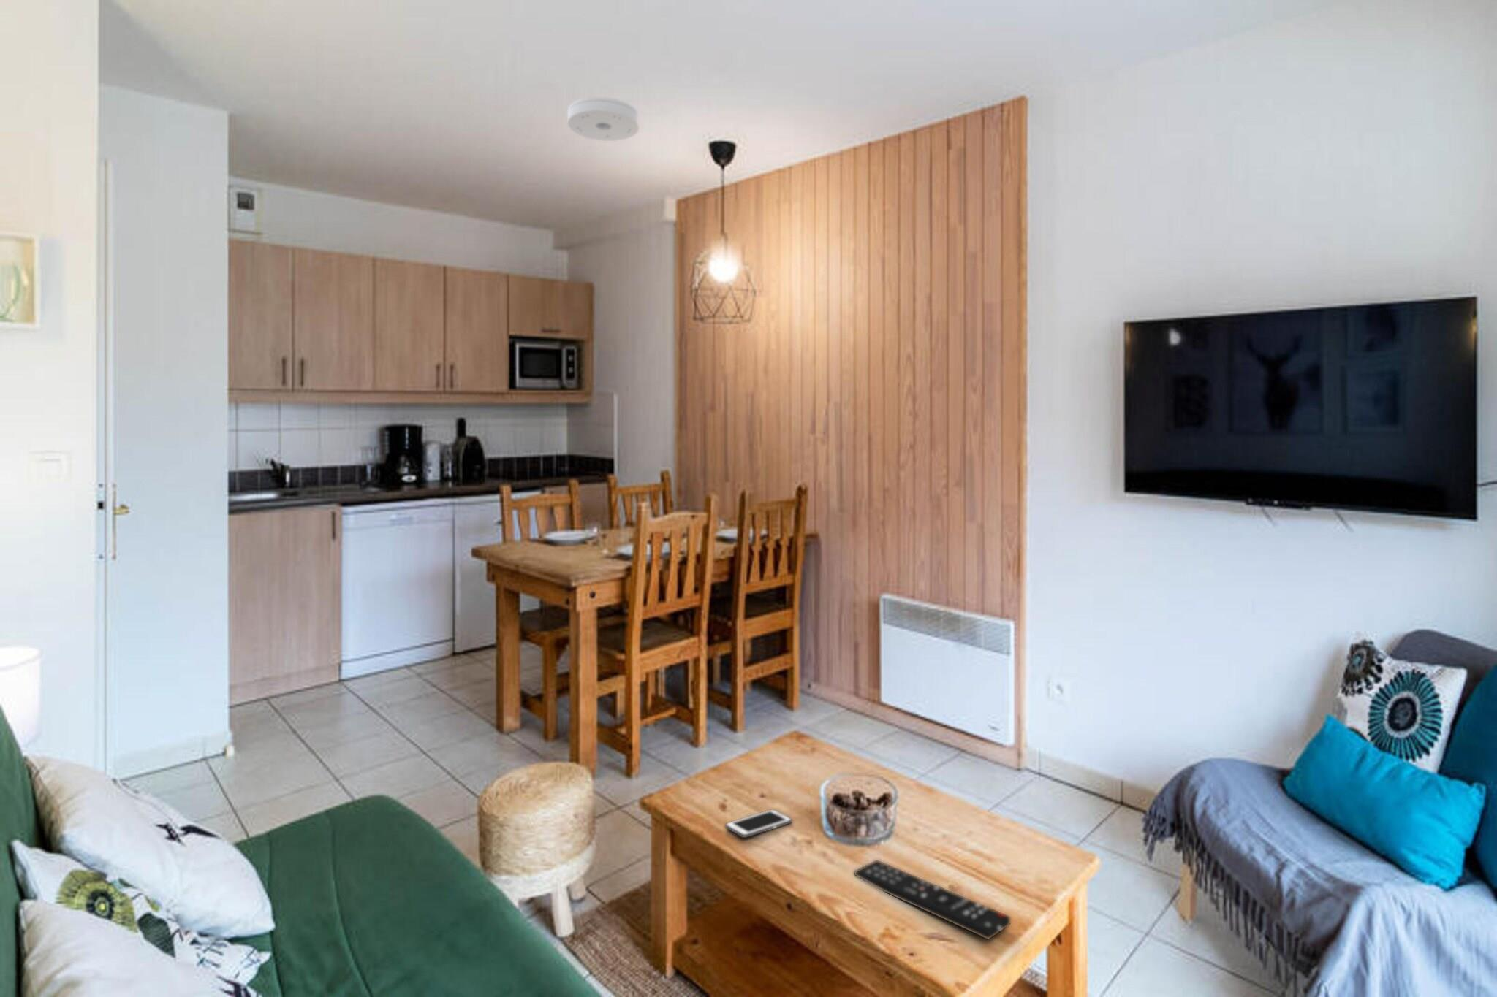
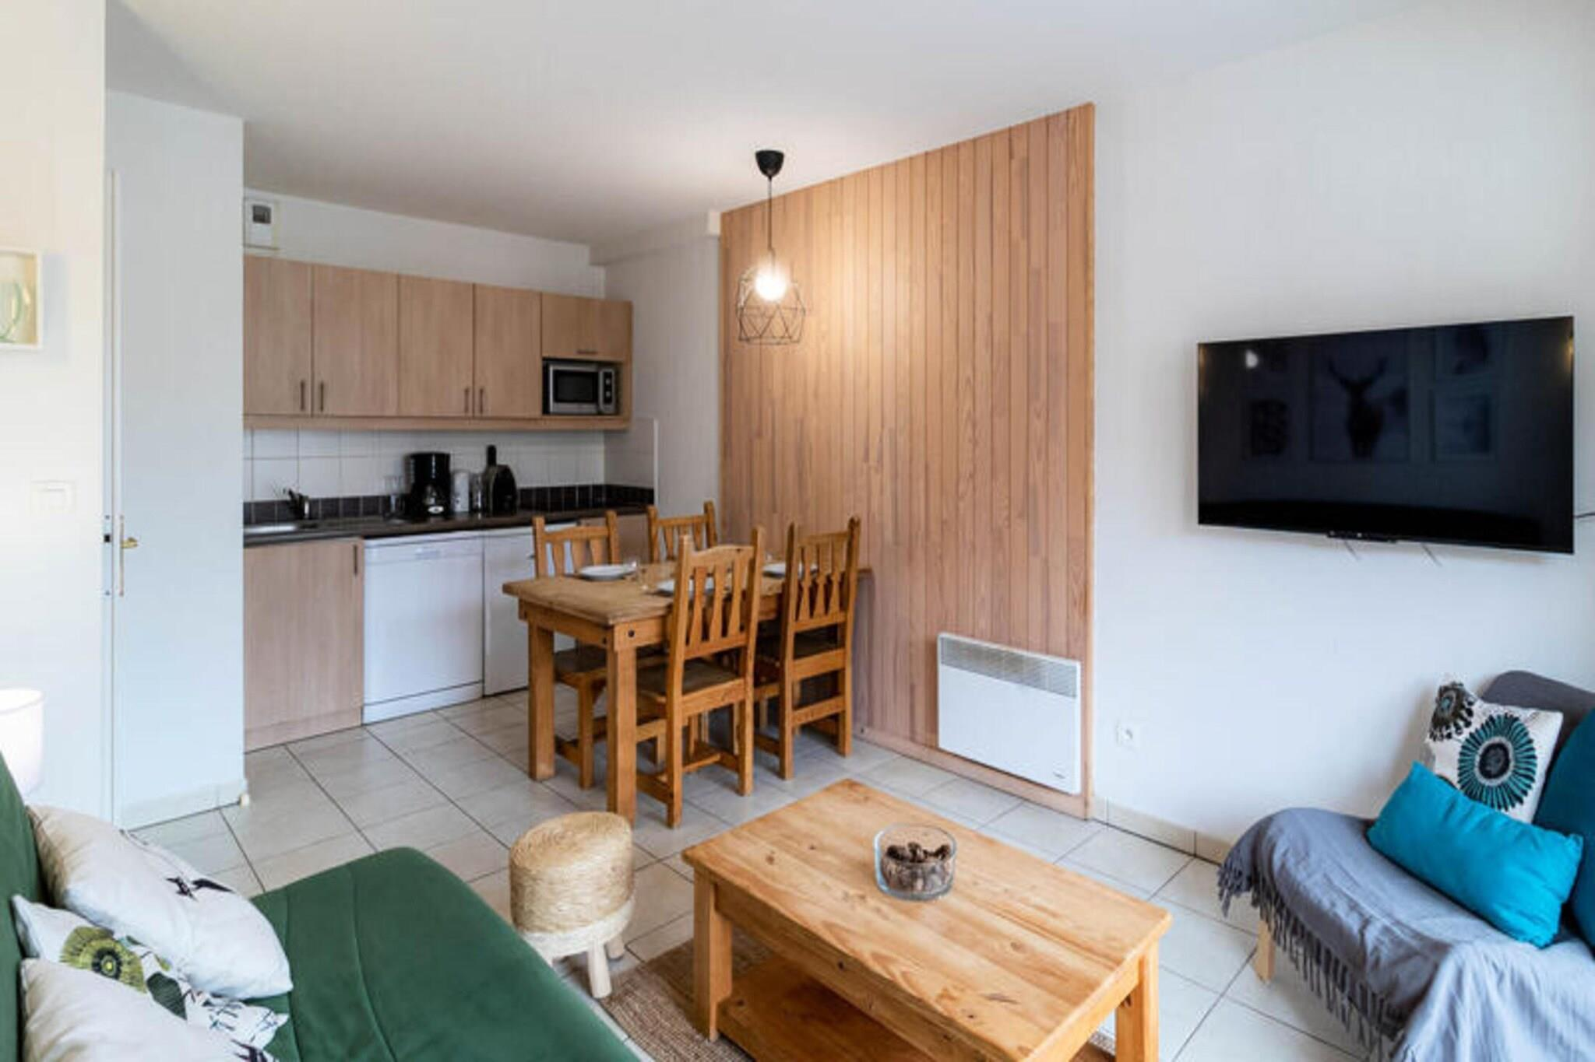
- remote control (928, 896)
- cell phone (759, 823)
- smoke detector (603, 120)
